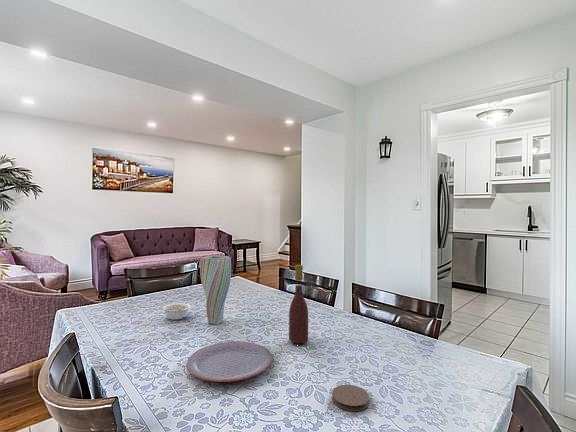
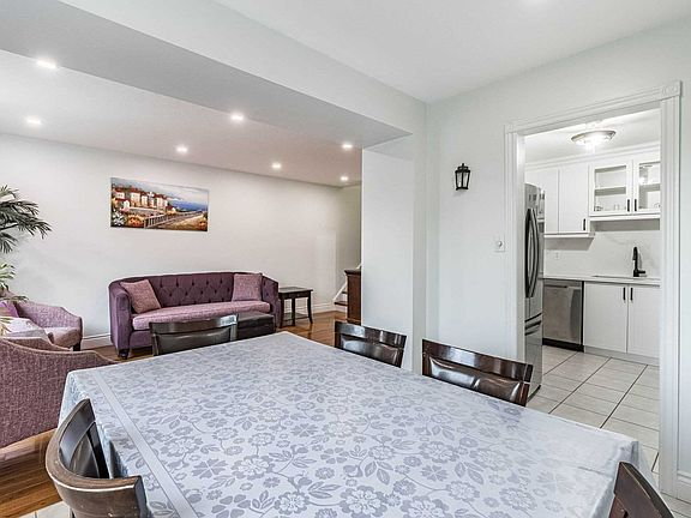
- legume (177, 311)
- vase (215, 289)
- plate (230, 361)
- wine bottle (298, 303)
- coaster (350, 397)
